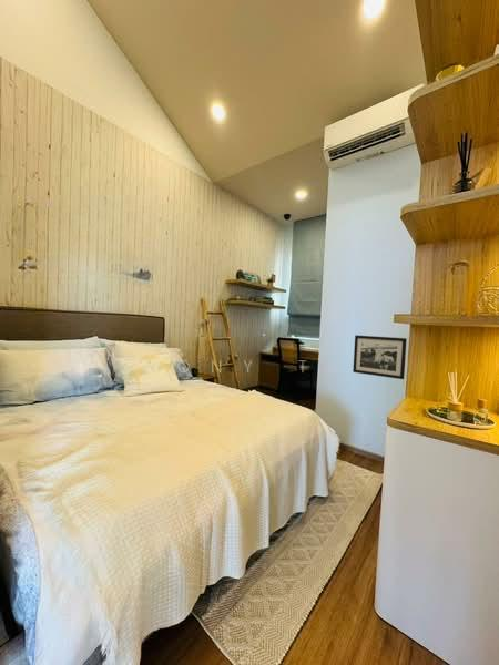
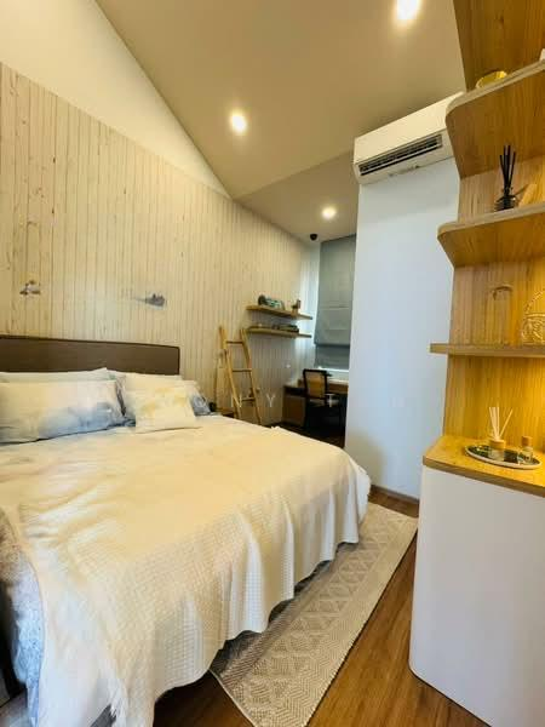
- picture frame (378, 356)
